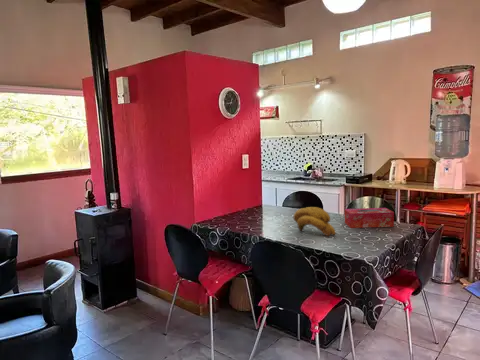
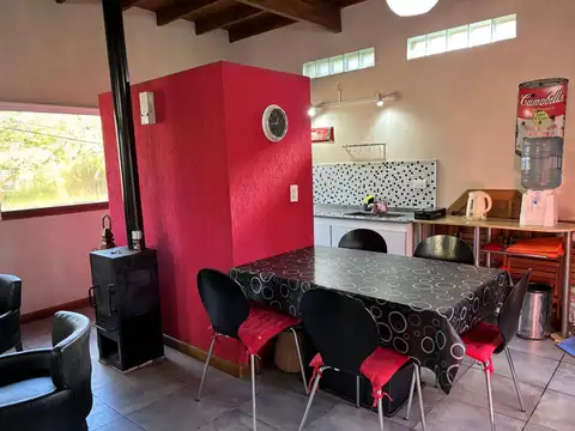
- banana bunch (314, 220)
- tissue box (368, 217)
